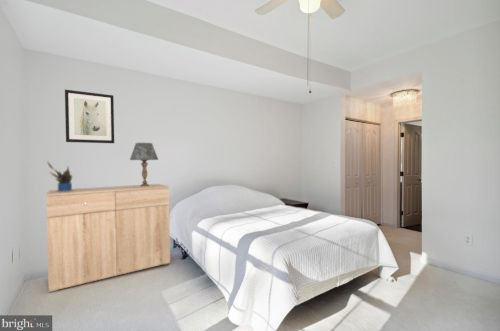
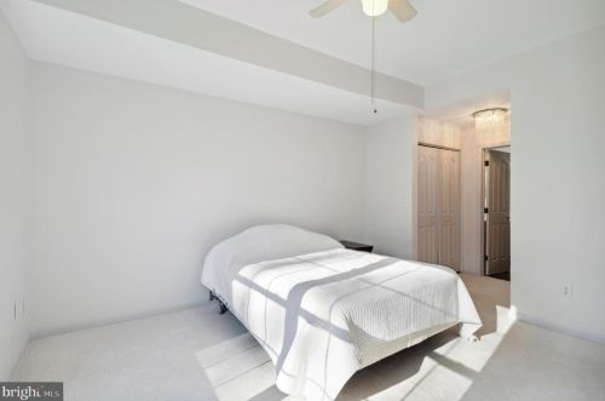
- table lamp (144, 164)
- wall art (90, 117)
- dresser (113, 229)
- potted plant (60, 176)
